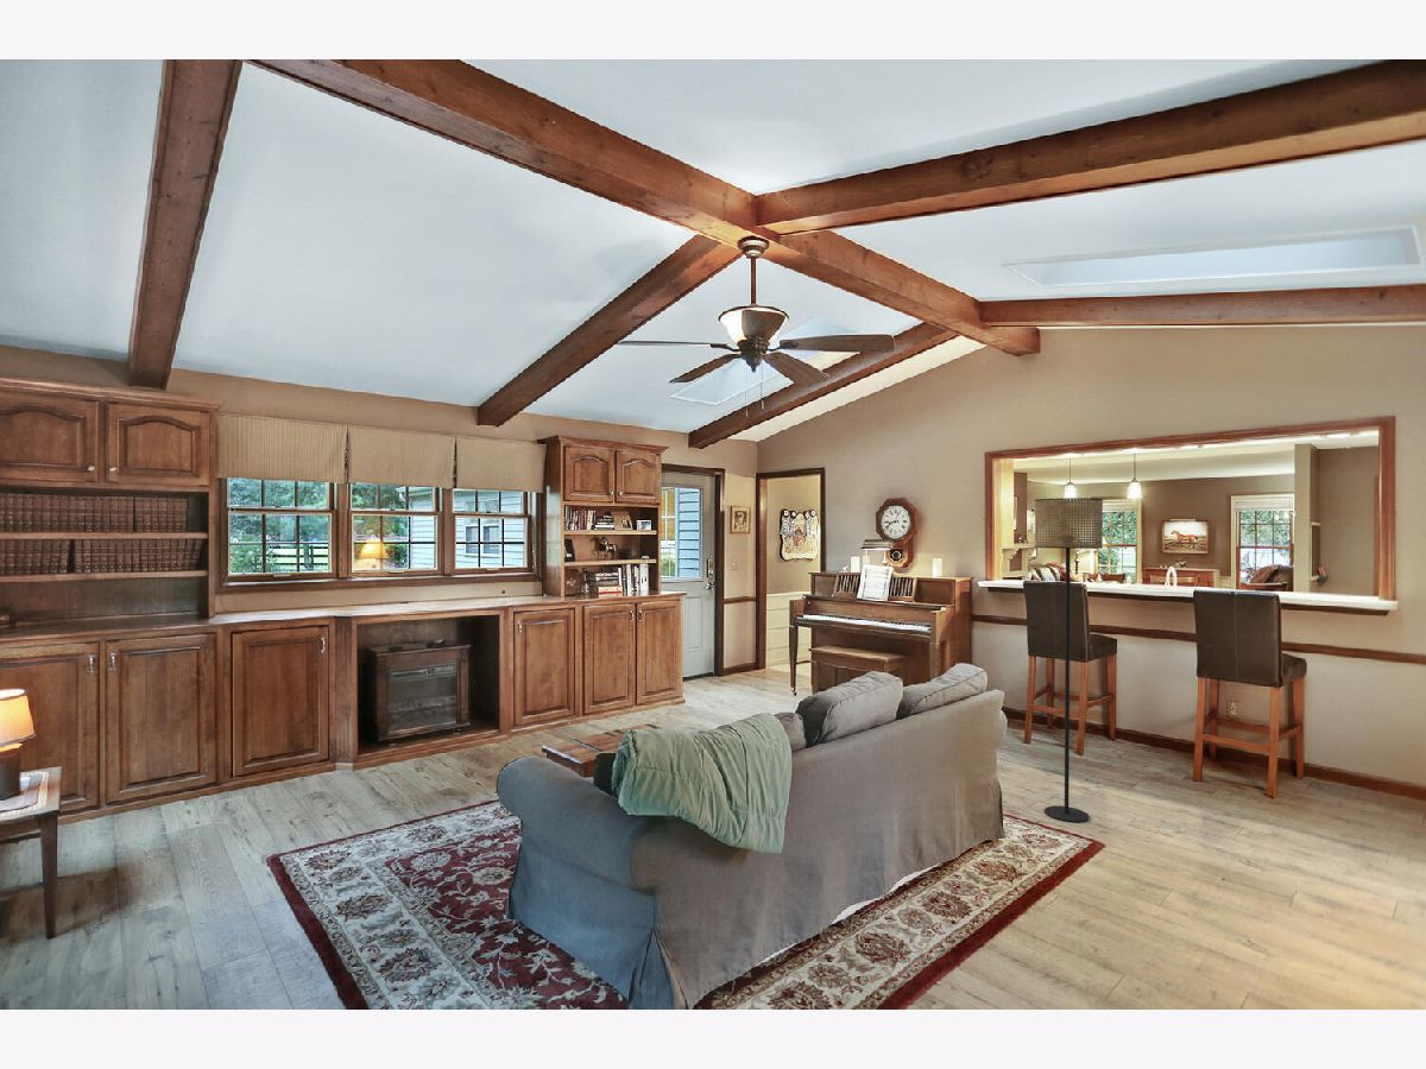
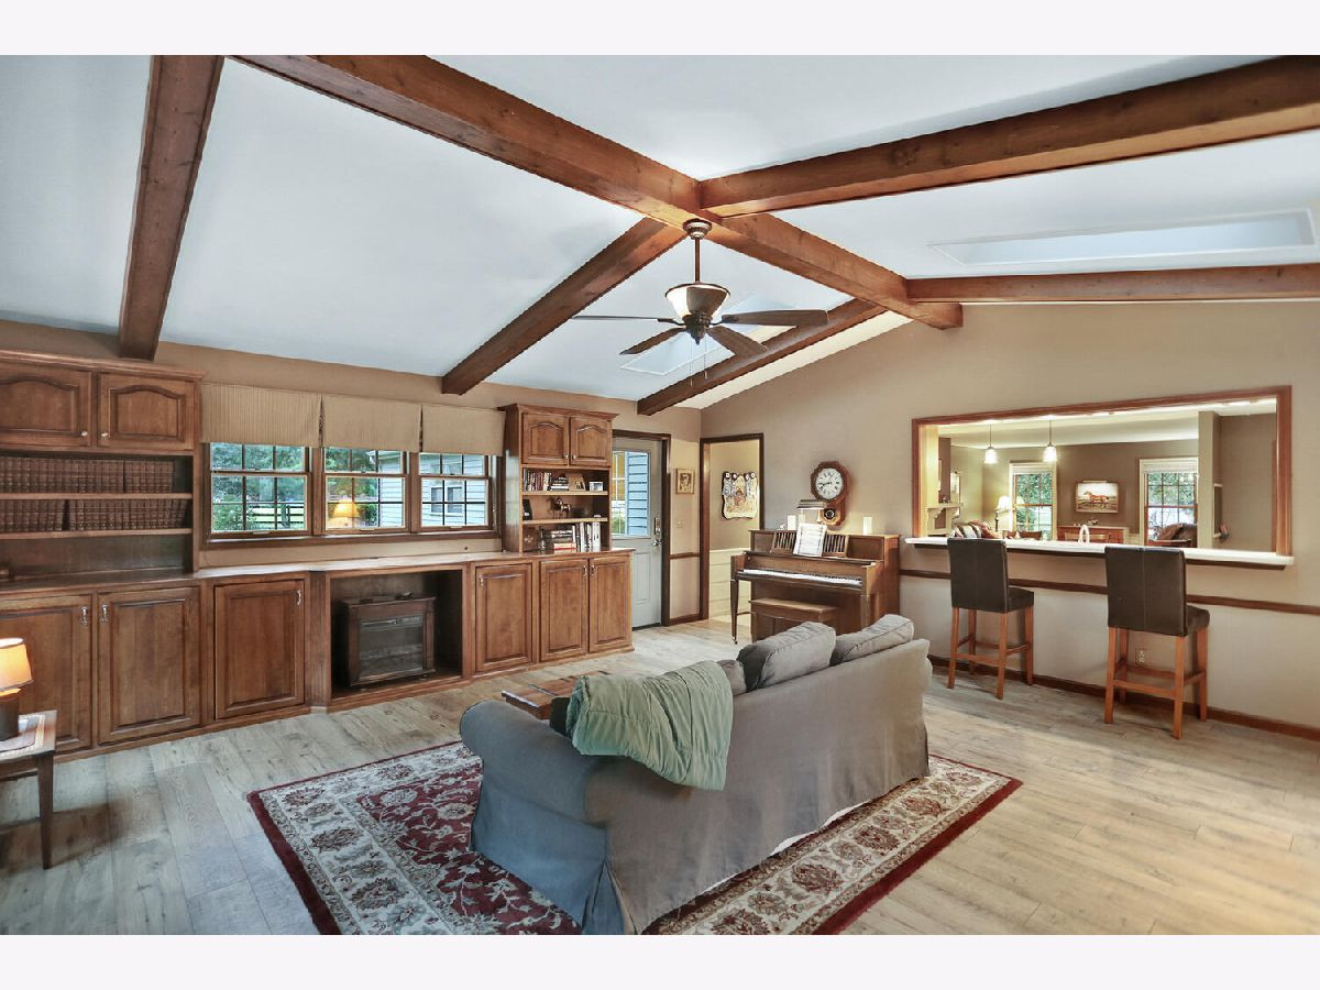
- floor lamp (1067, 657)
